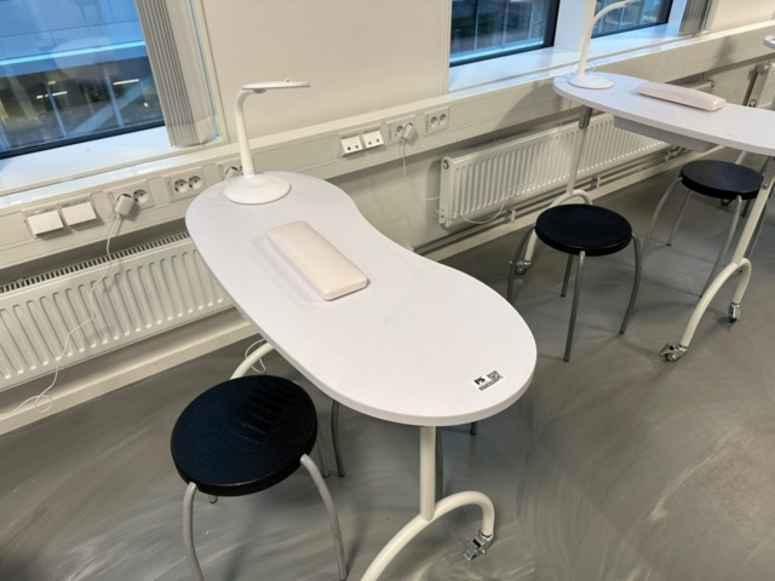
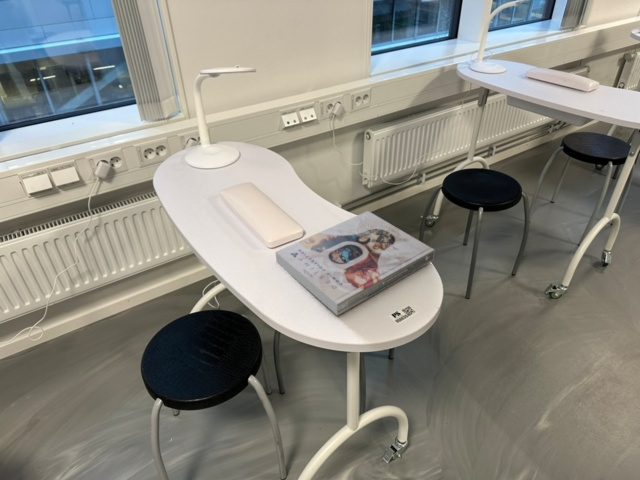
+ book (354, 256)
